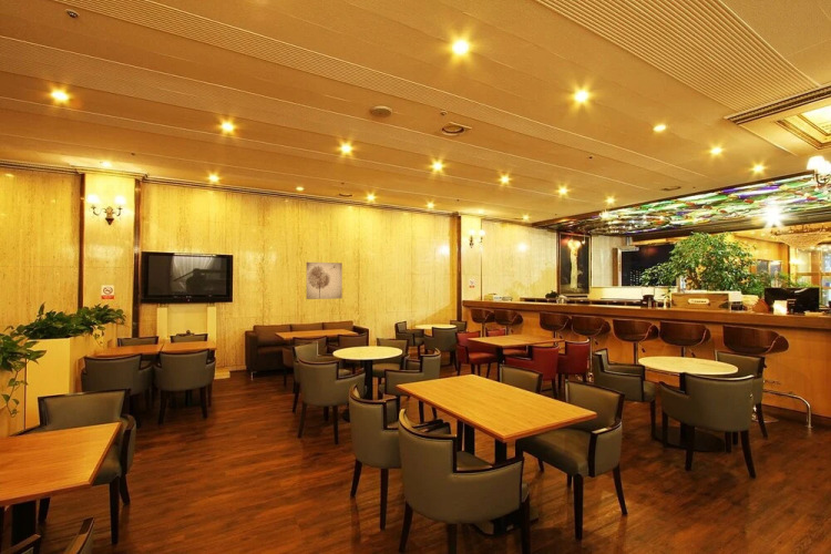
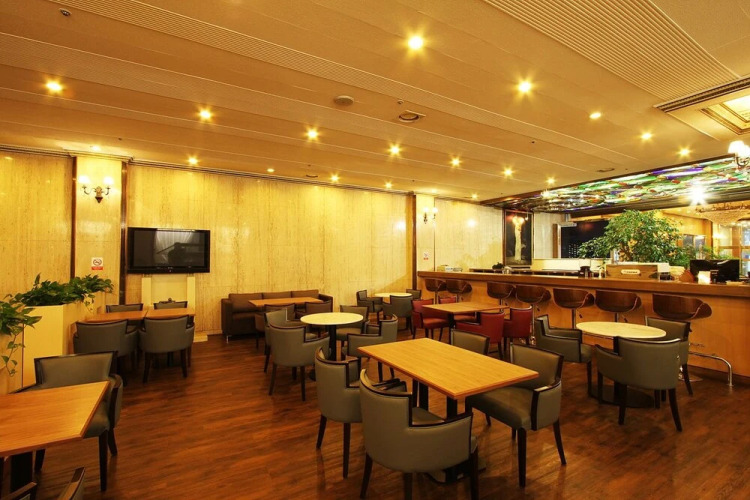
- wall art (324, 280)
